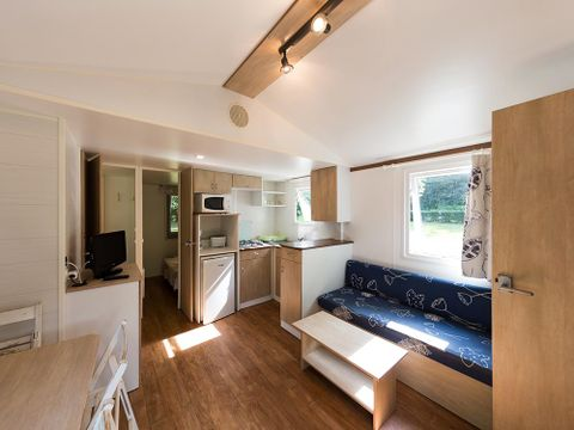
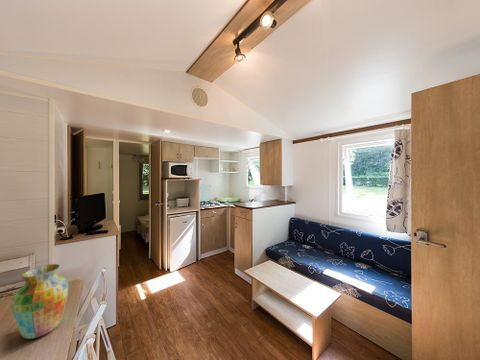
+ vase (42, 299)
